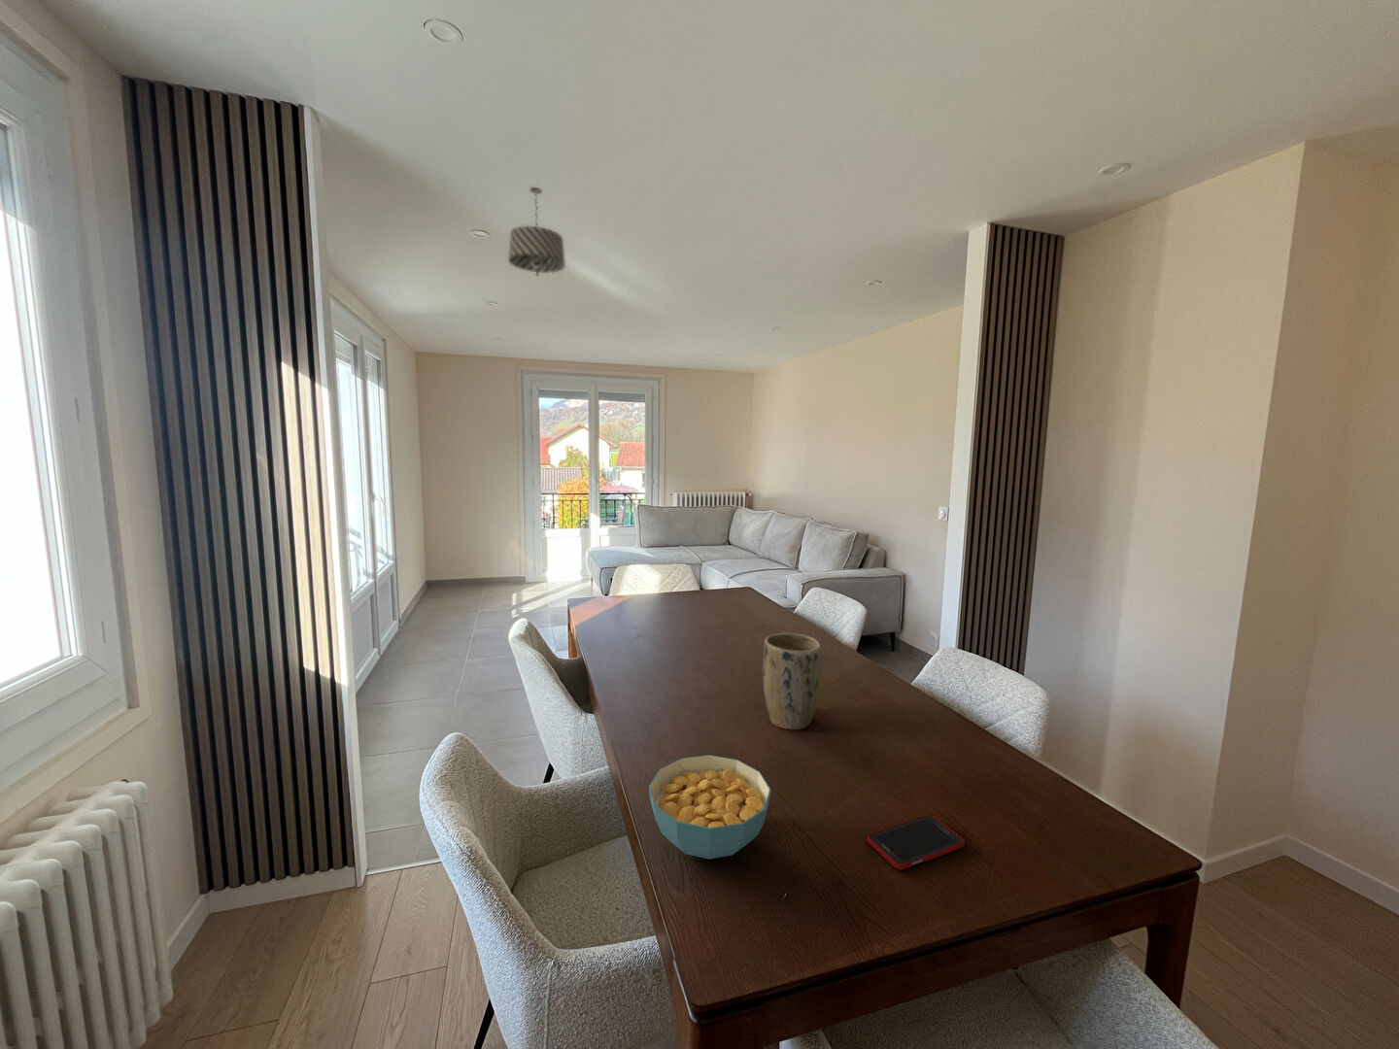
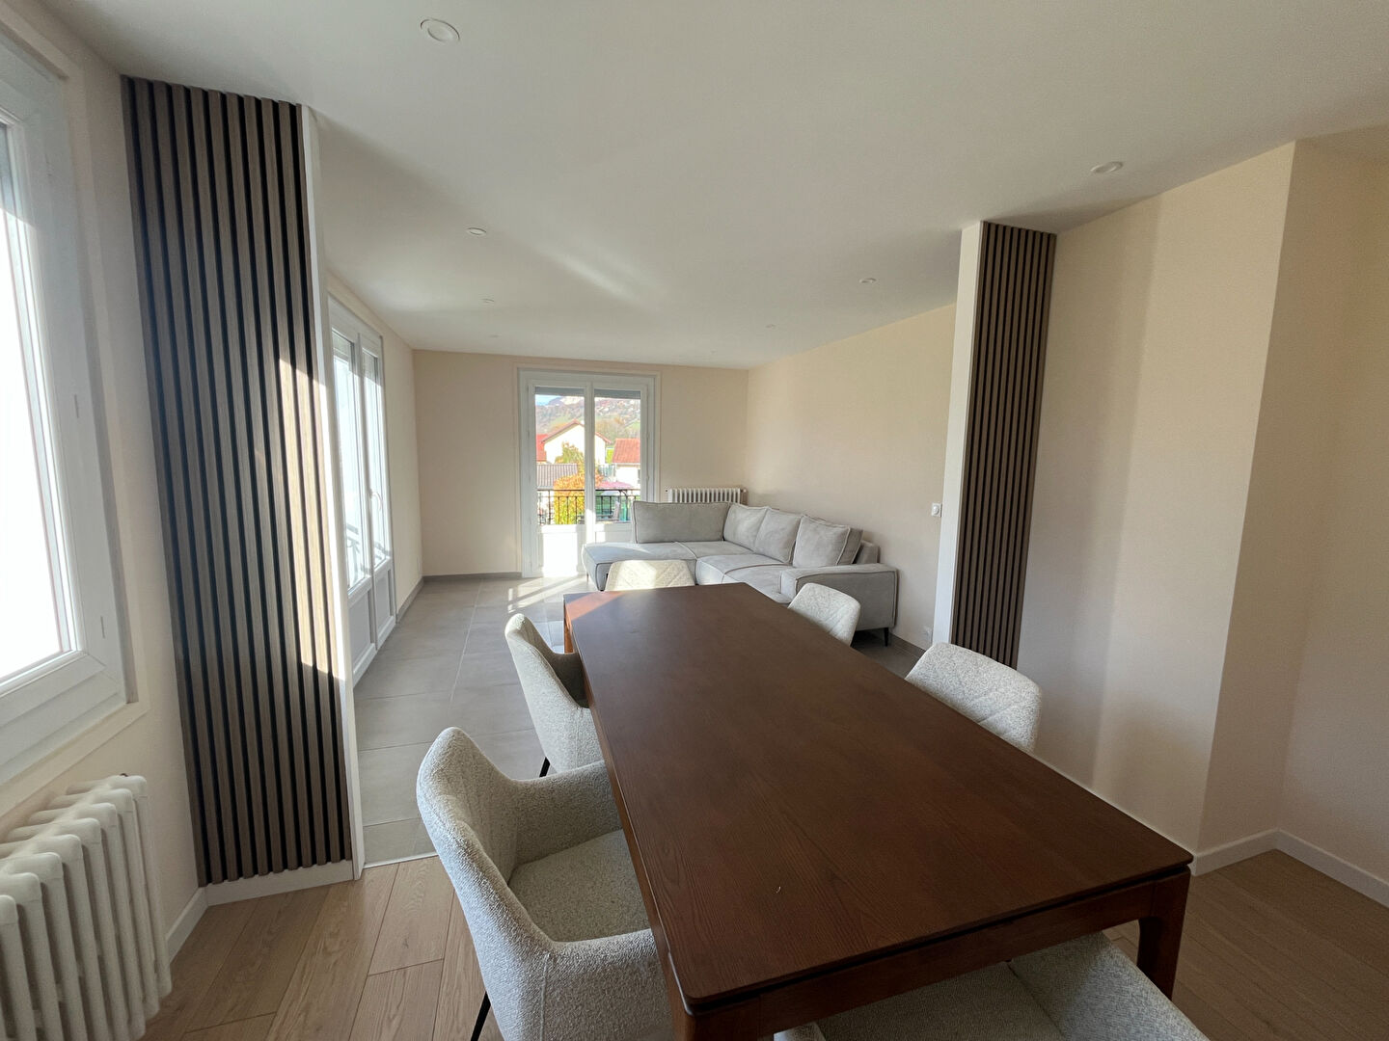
- cereal bowl (709, 815)
- plant pot (791, 681)
- cell phone (915, 840)
- pendant light (536, 234)
